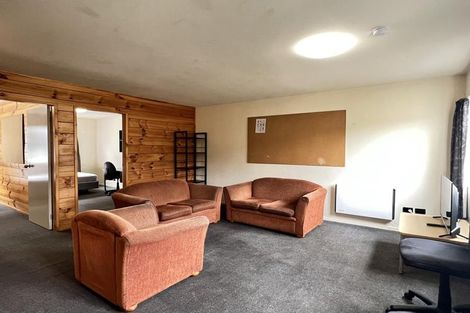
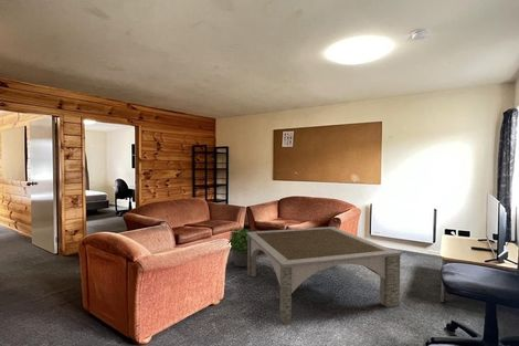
+ potted plant (241, 245)
+ coffee table (314, 264)
